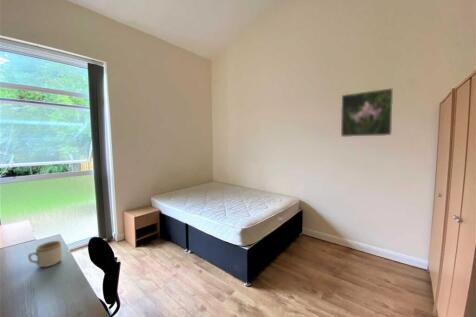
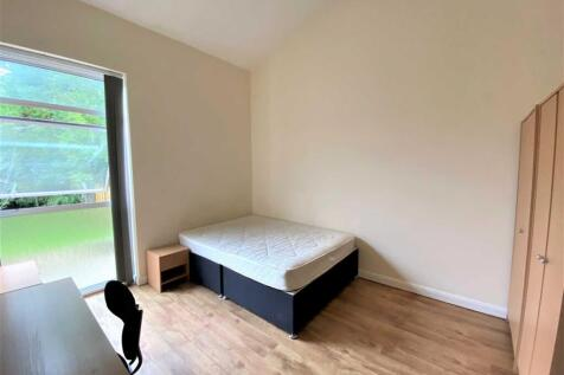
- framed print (365, 114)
- mug (45, 255)
